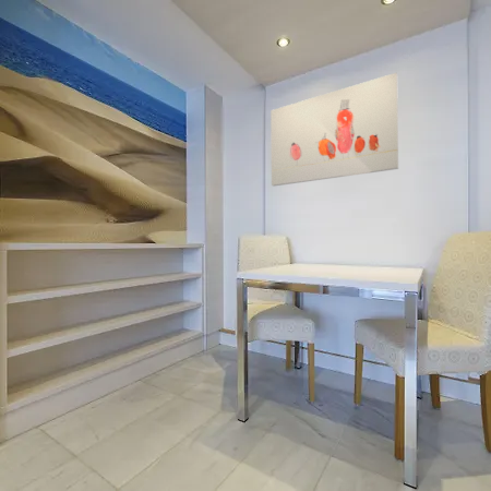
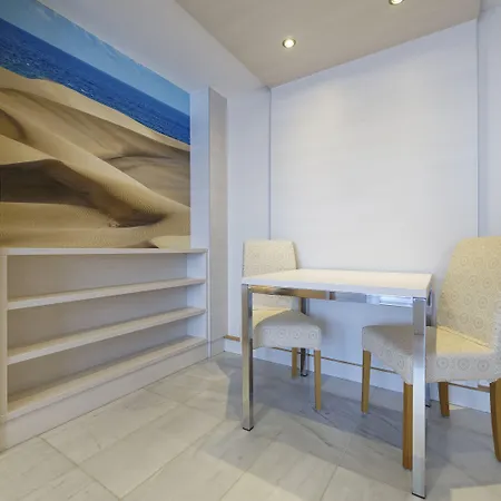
- wall art (327, 136)
